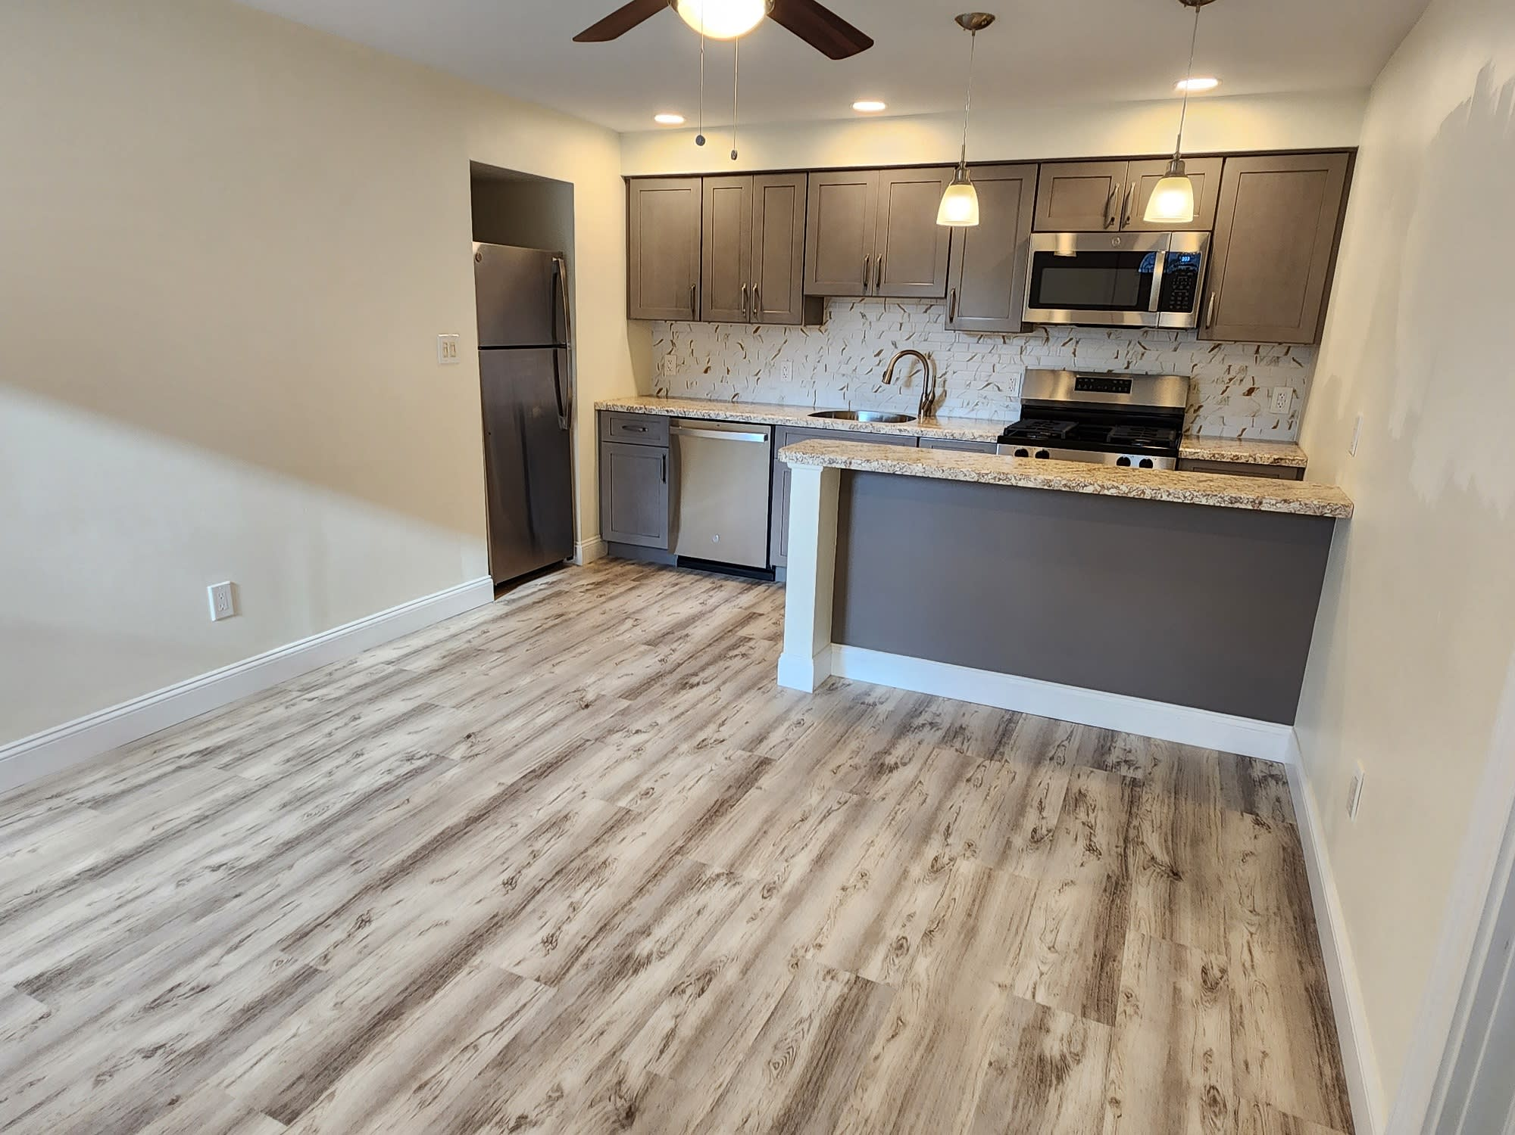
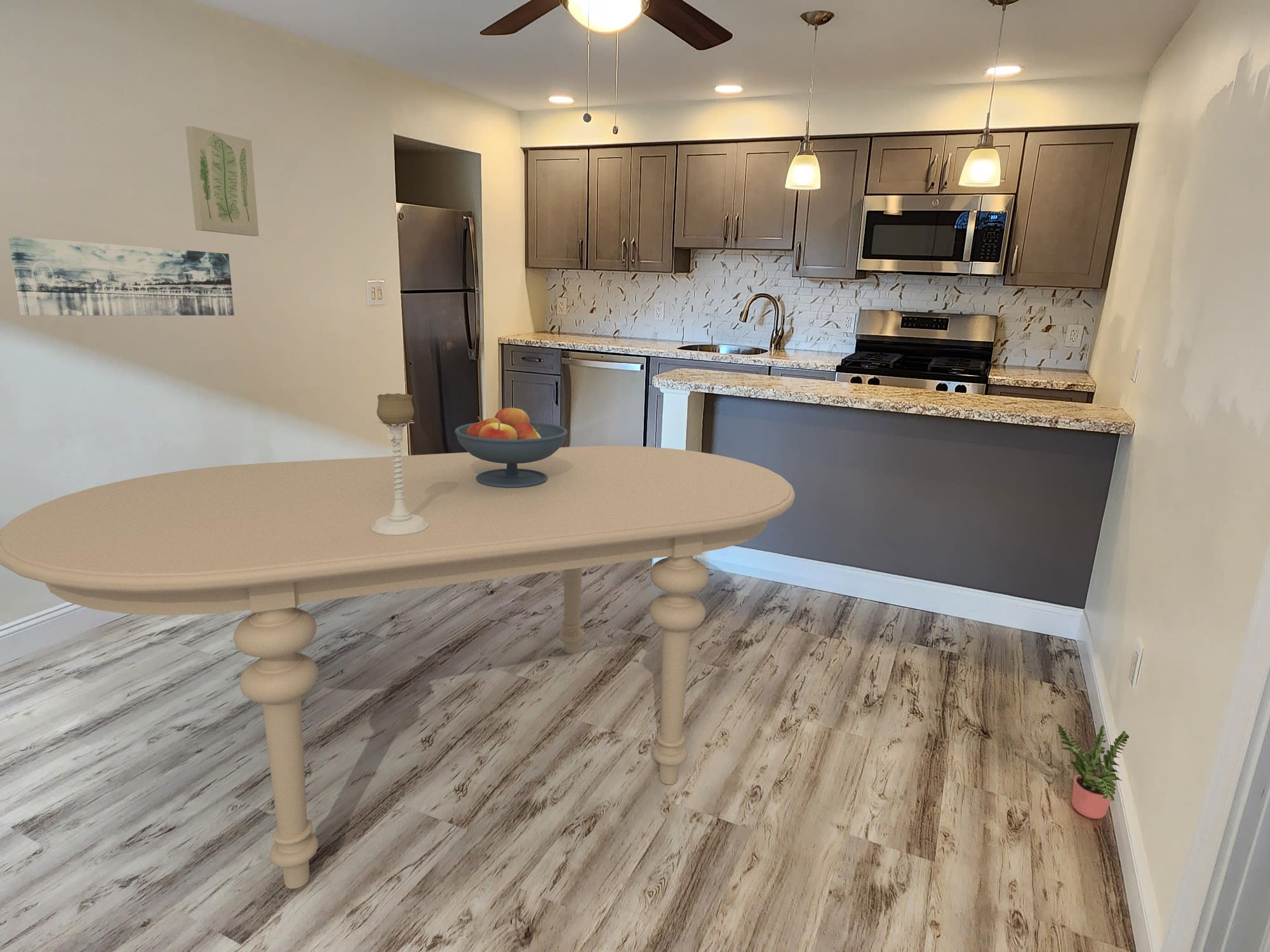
+ potted plant (1087, 774)
+ wall art (224, 184)
+ fruit bowl (512, 445)
+ dining table (460, 583)
+ candle holder (398, 461)
+ wall art (136, 281)
